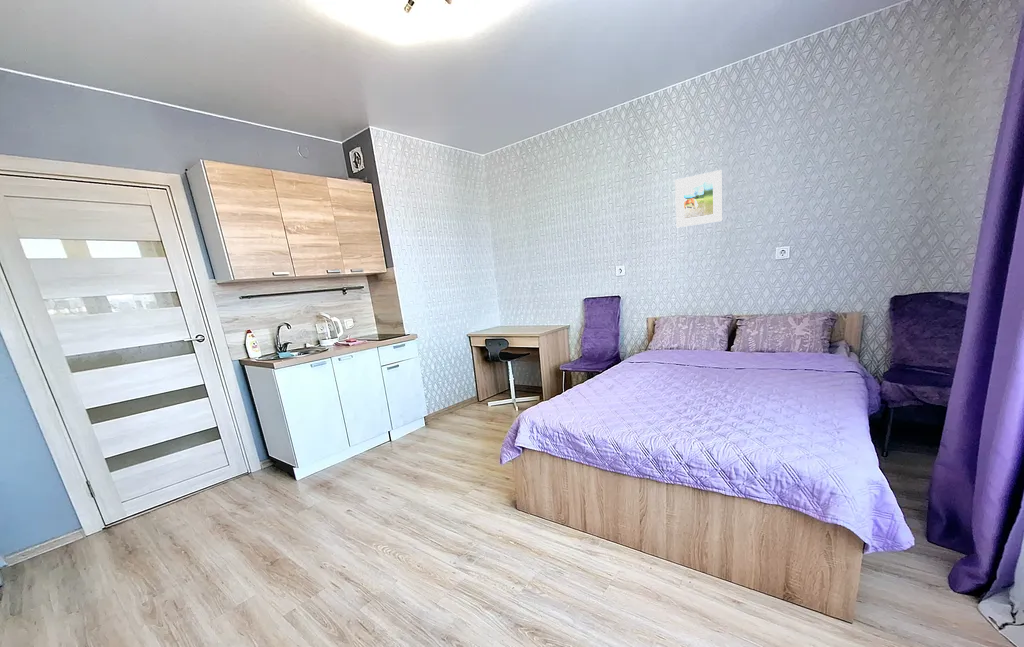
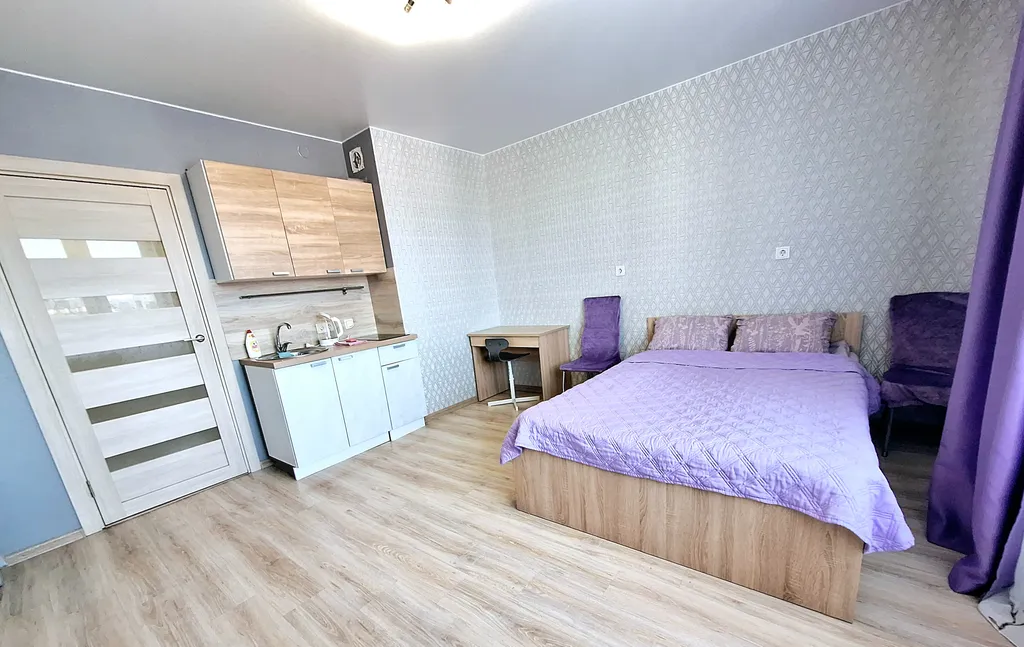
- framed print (698, 200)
